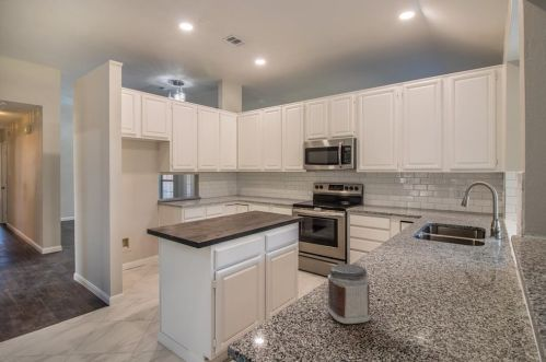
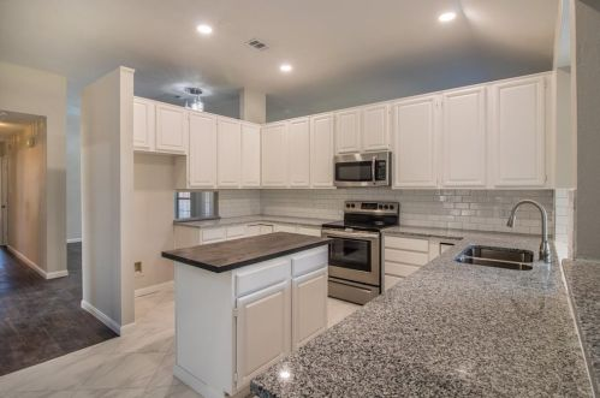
- jar (348, 291)
